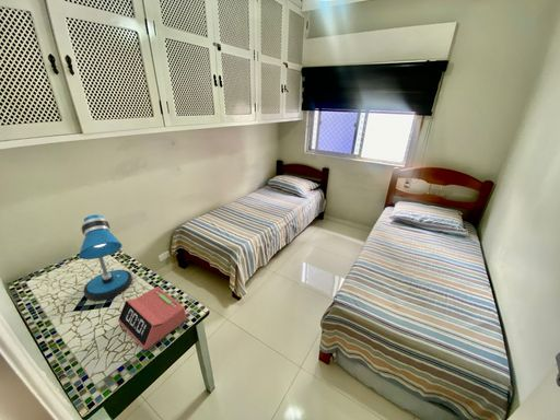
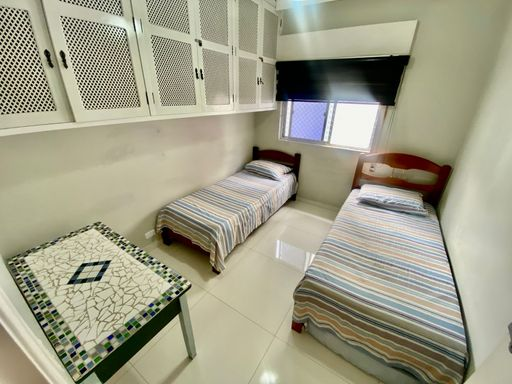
- alarm clock (151, 313)
- desk lamp (103, 255)
